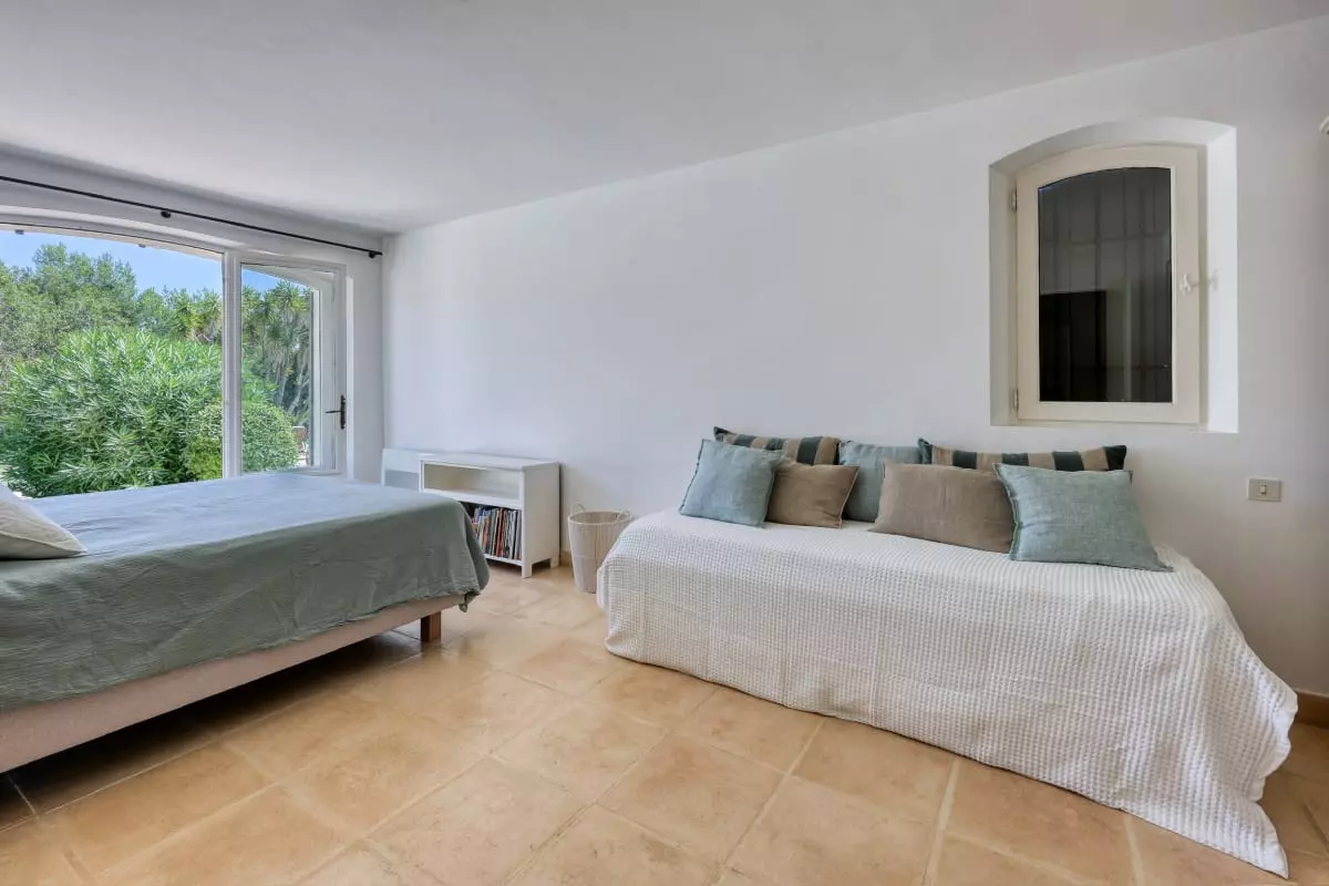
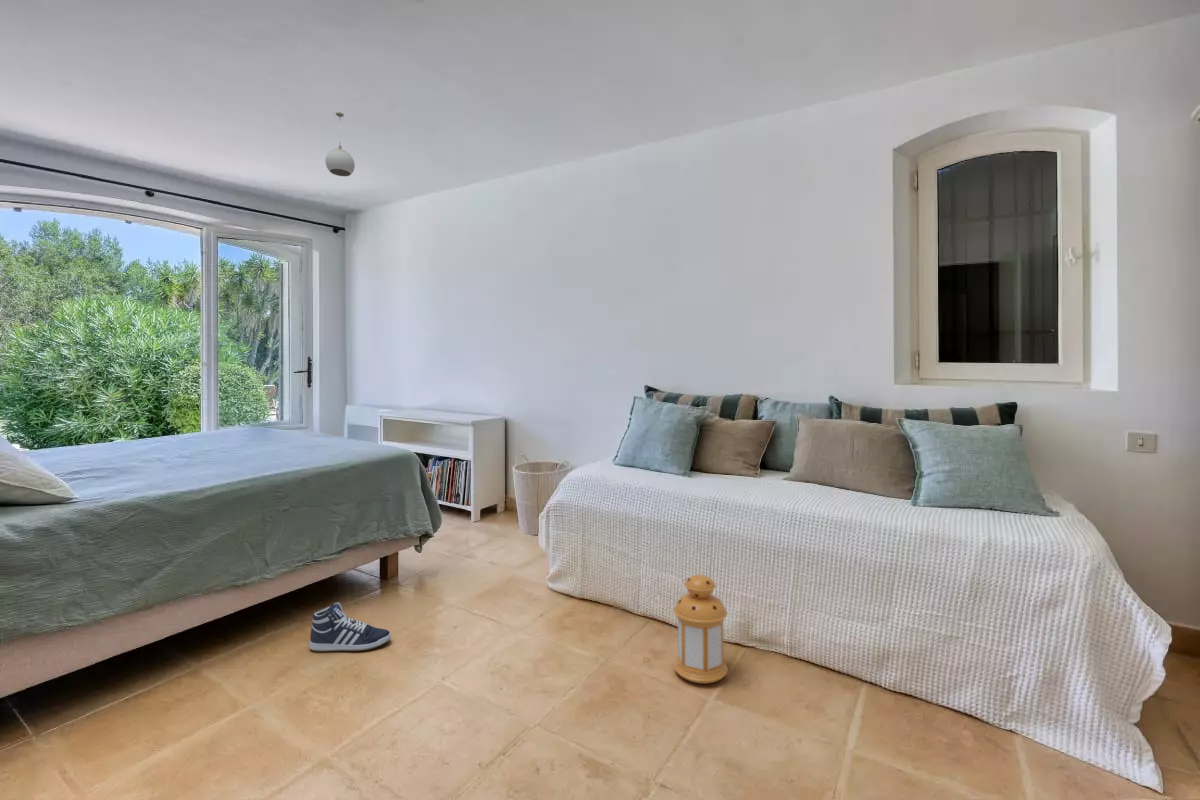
+ sneaker (350, 625)
+ pendant light (340, 144)
+ lantern (700, 624)
